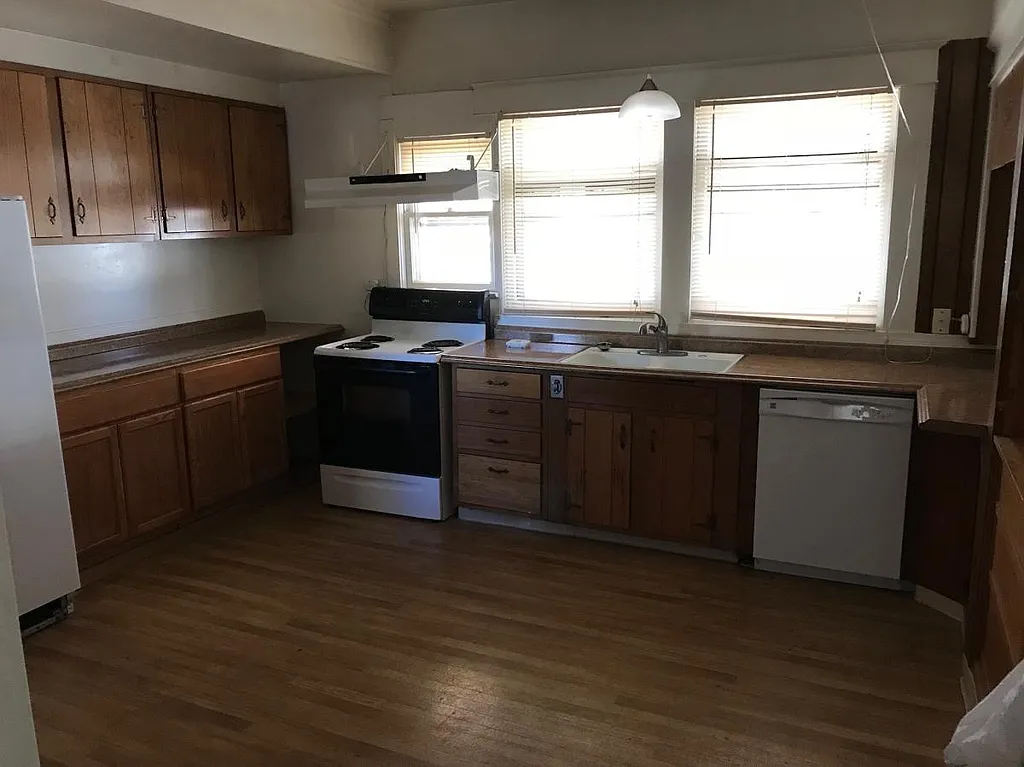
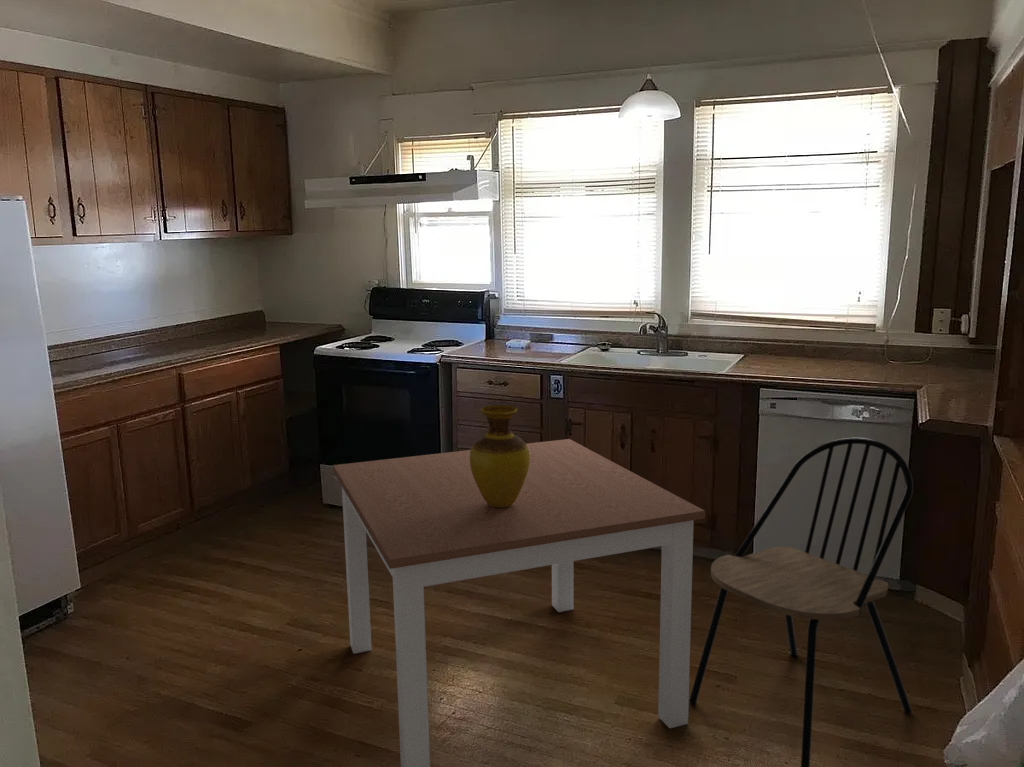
+ dining table (500, 573)
+ dining chair (805, 584)
+ vase (499, 456)
